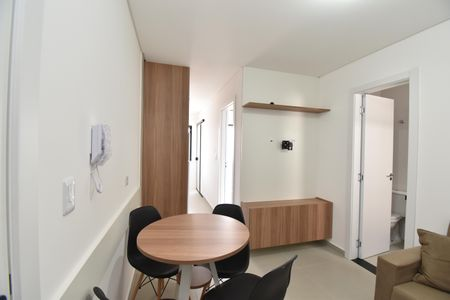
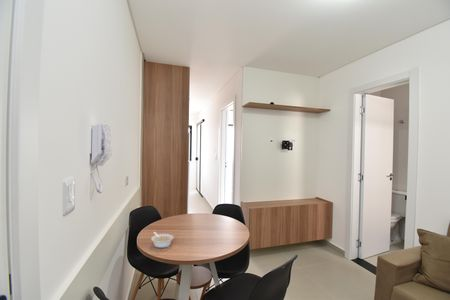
+ legume (161, 240)
